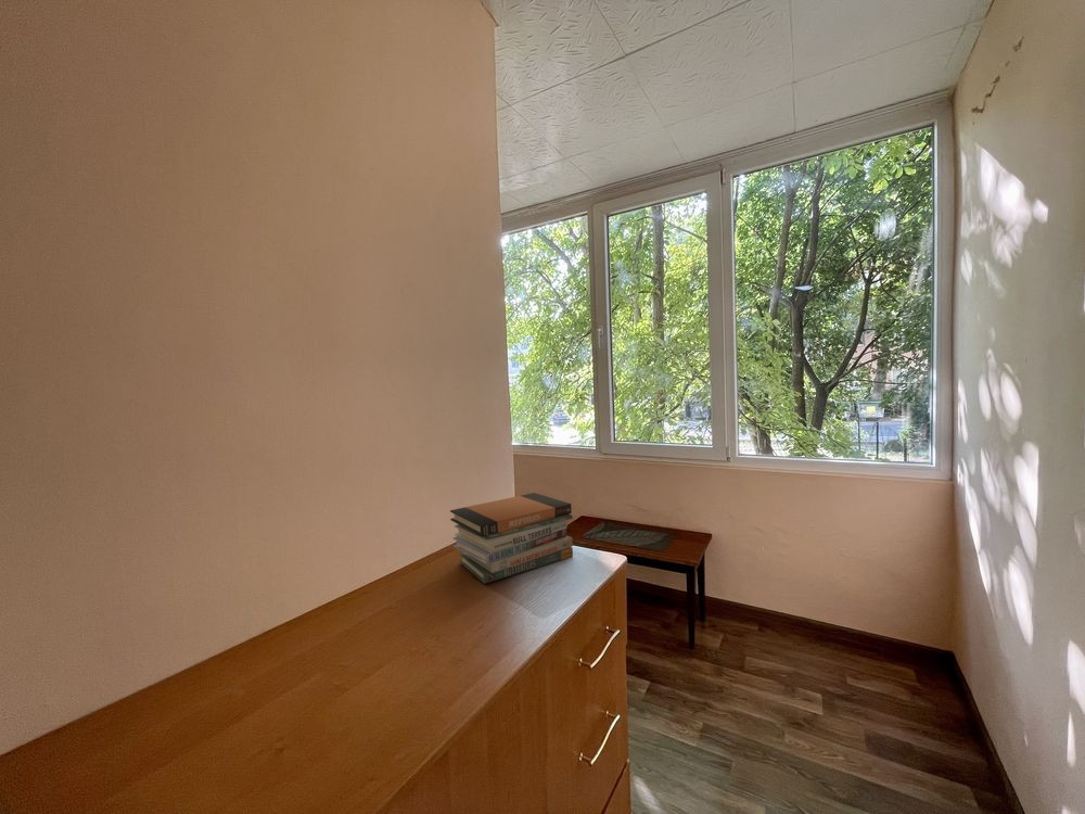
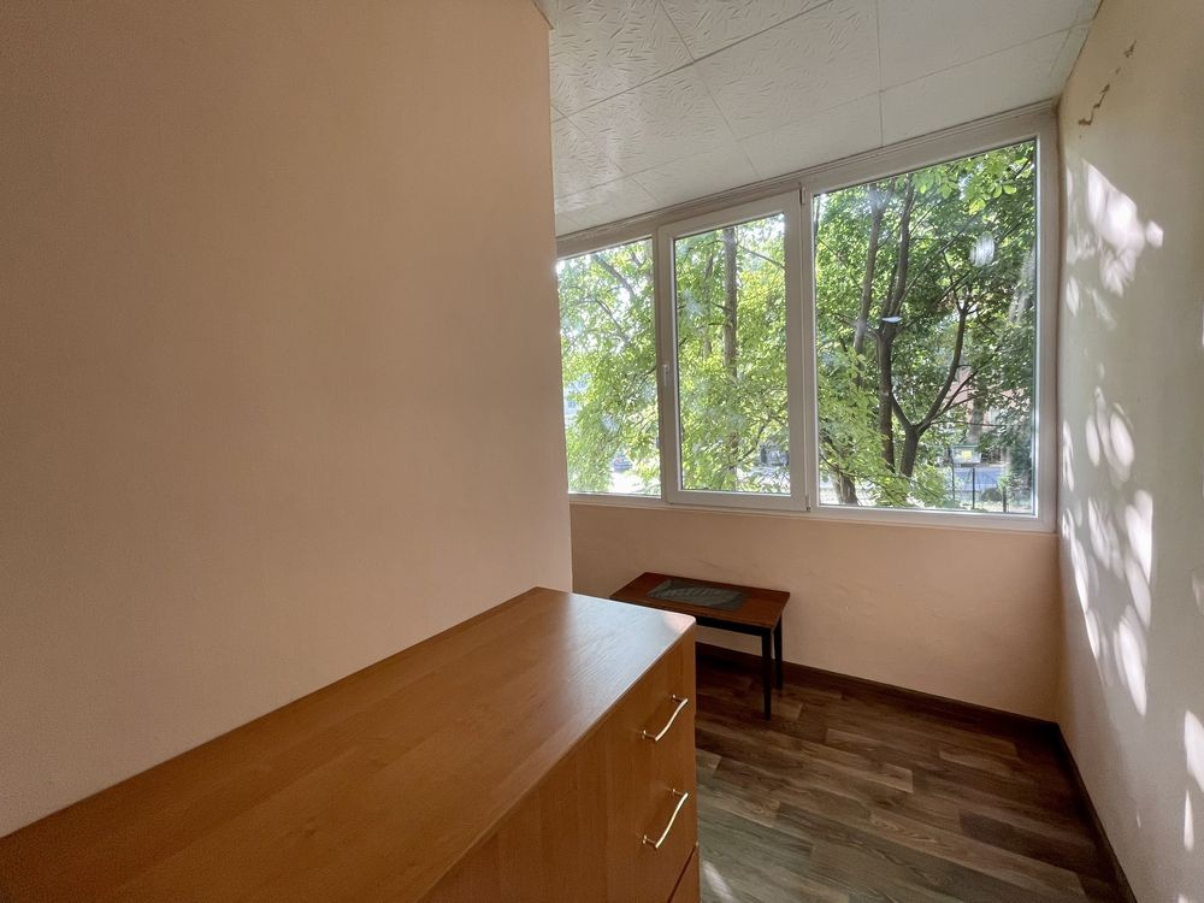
- book stack (512, 533)
